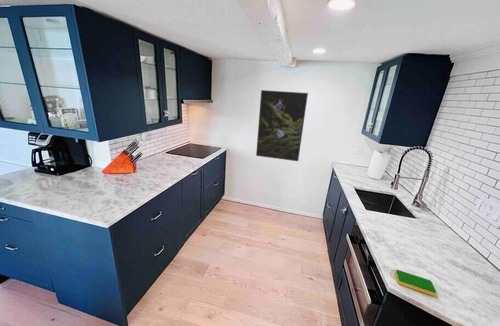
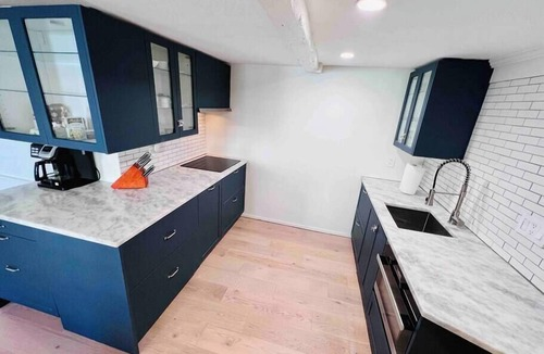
- dish sponge (414, 282)
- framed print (280, 126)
